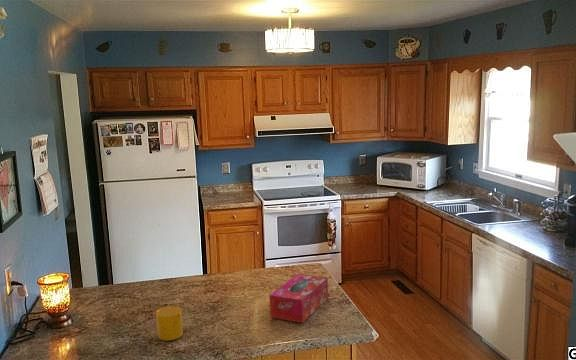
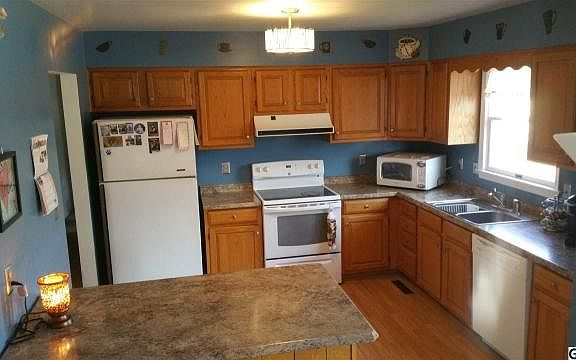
- tissue box (300, 296)
- cup (169, 323)
